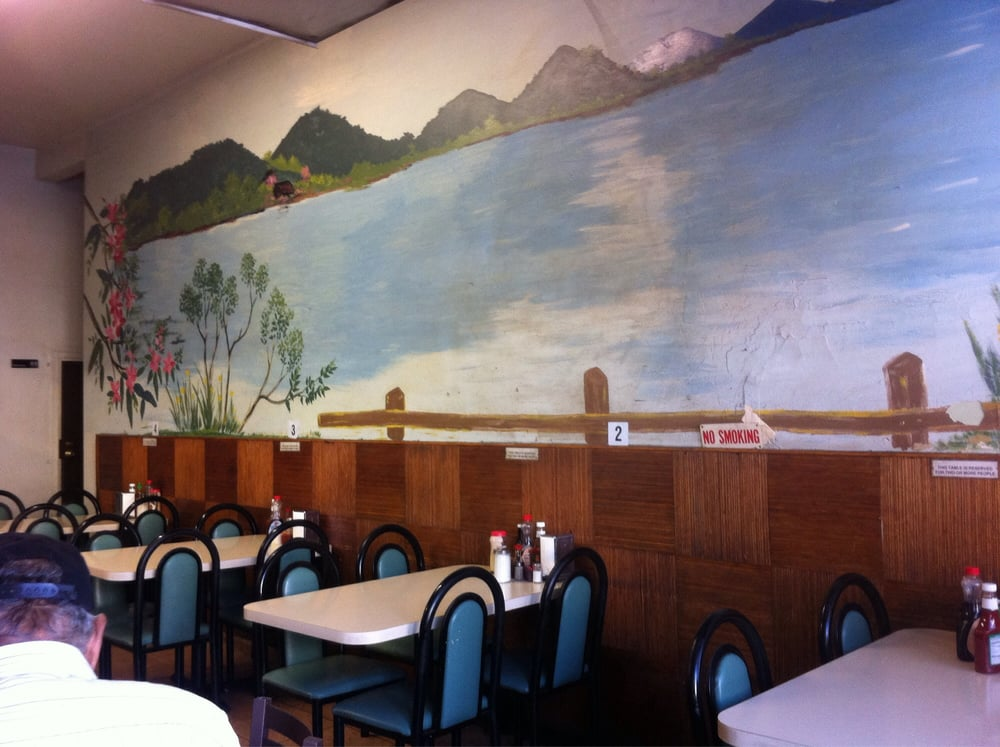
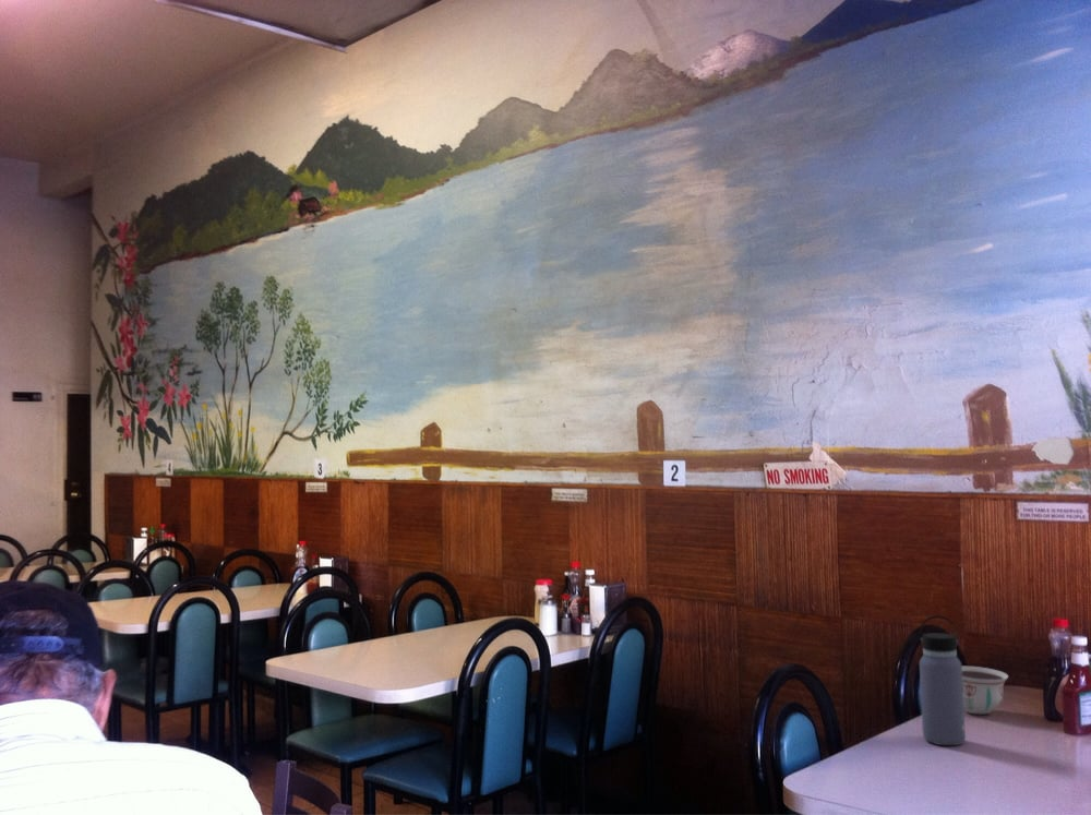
+ bowl (978, 691)
+ water bottle (940, 679)
